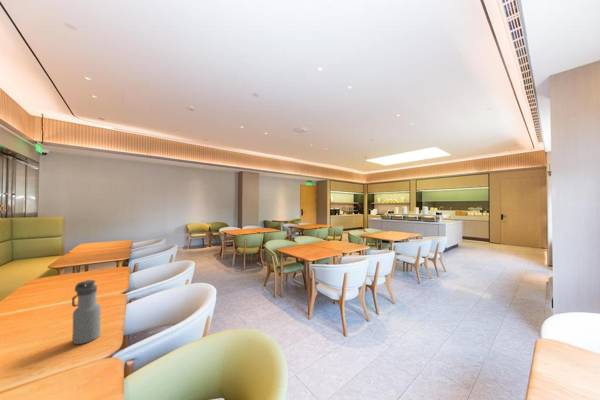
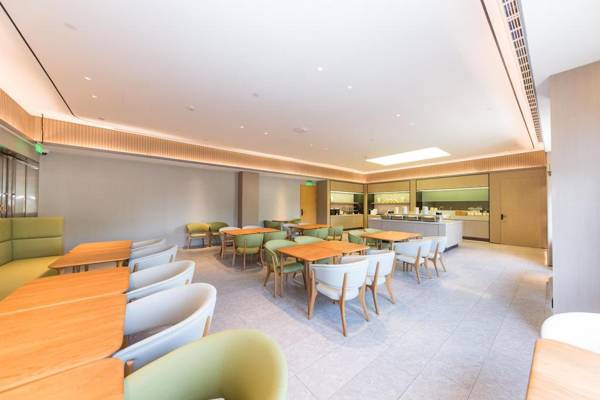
- water bottle (86, 309)
